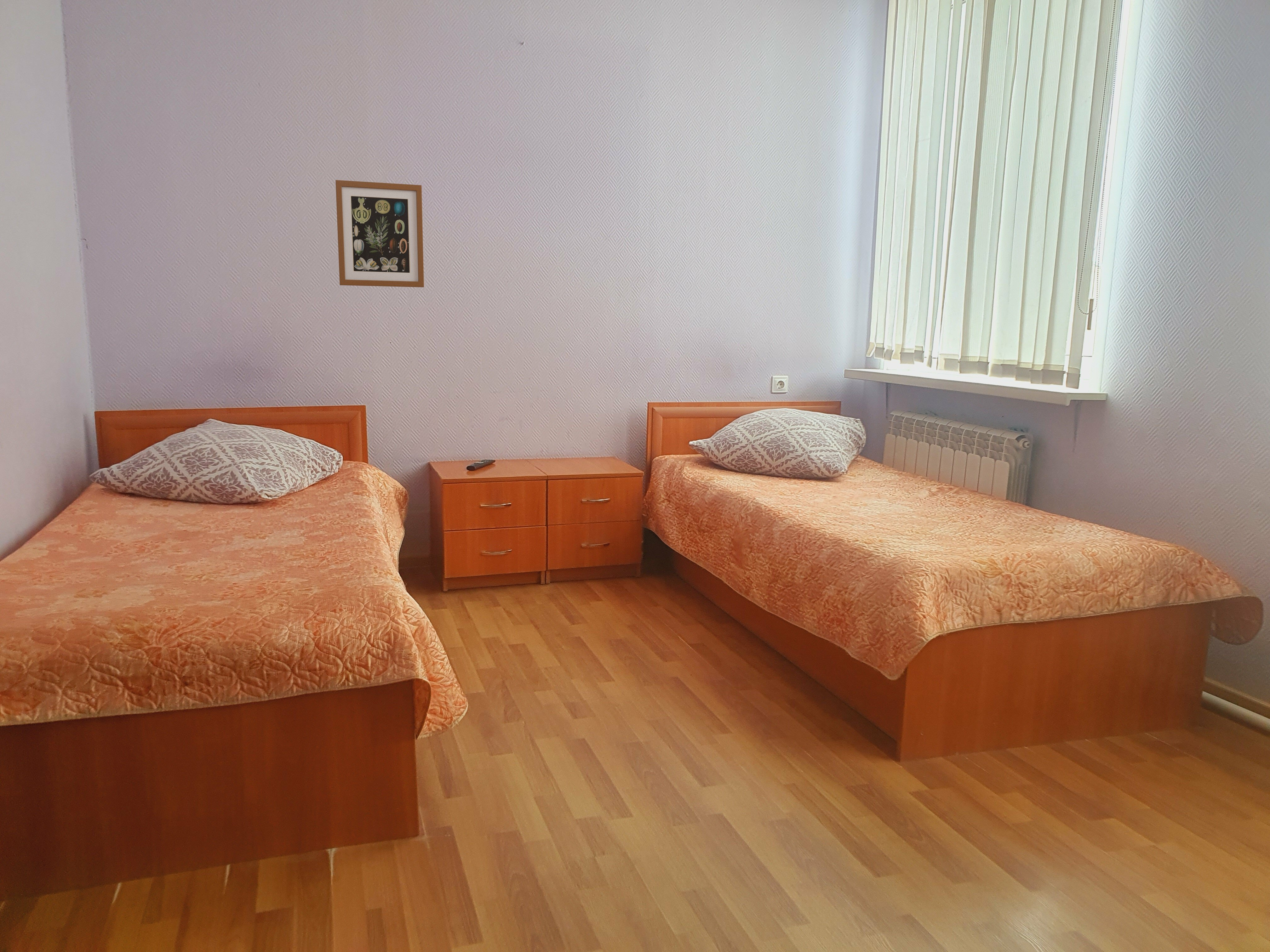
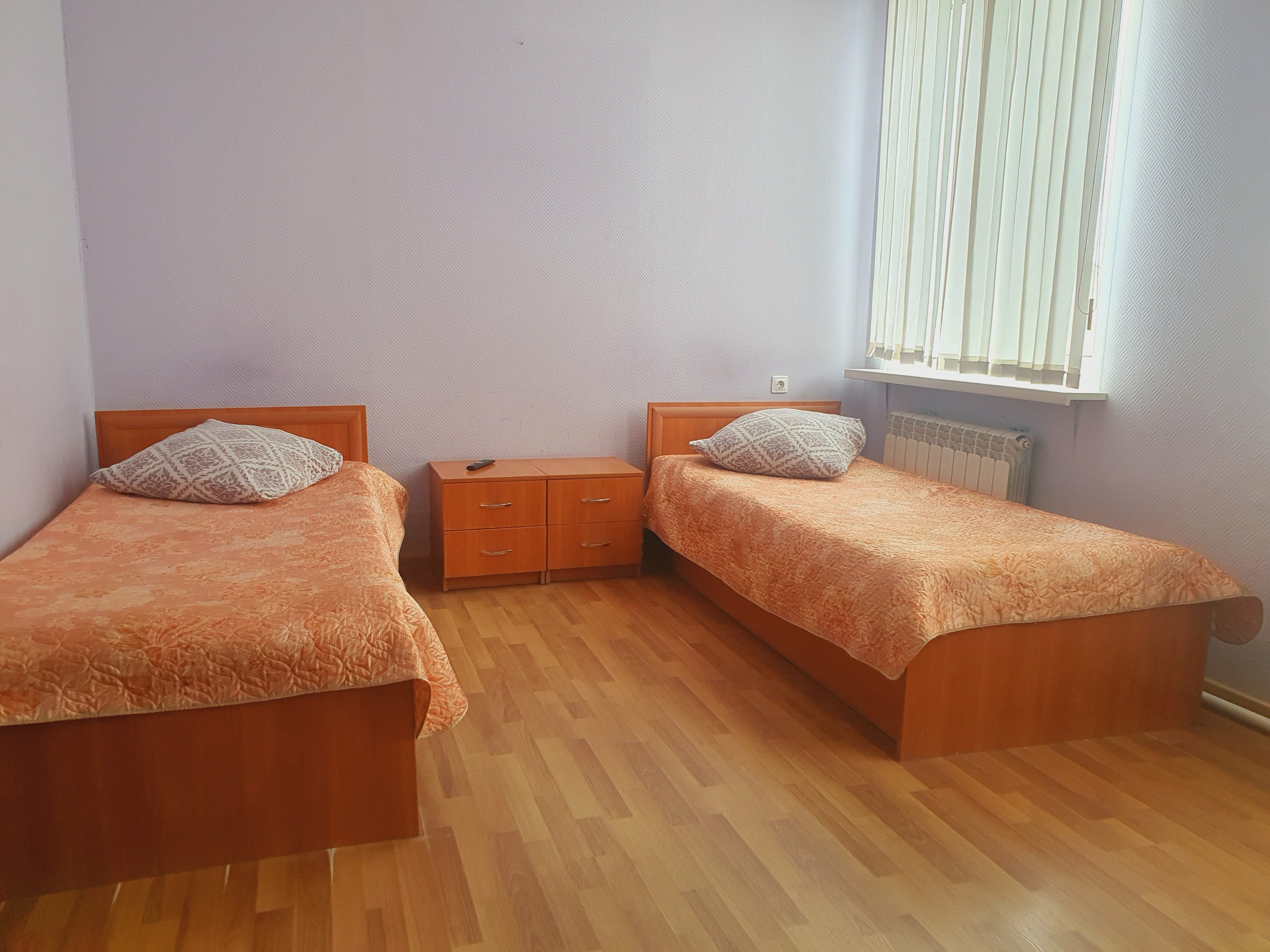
- wall art (381, 235)
